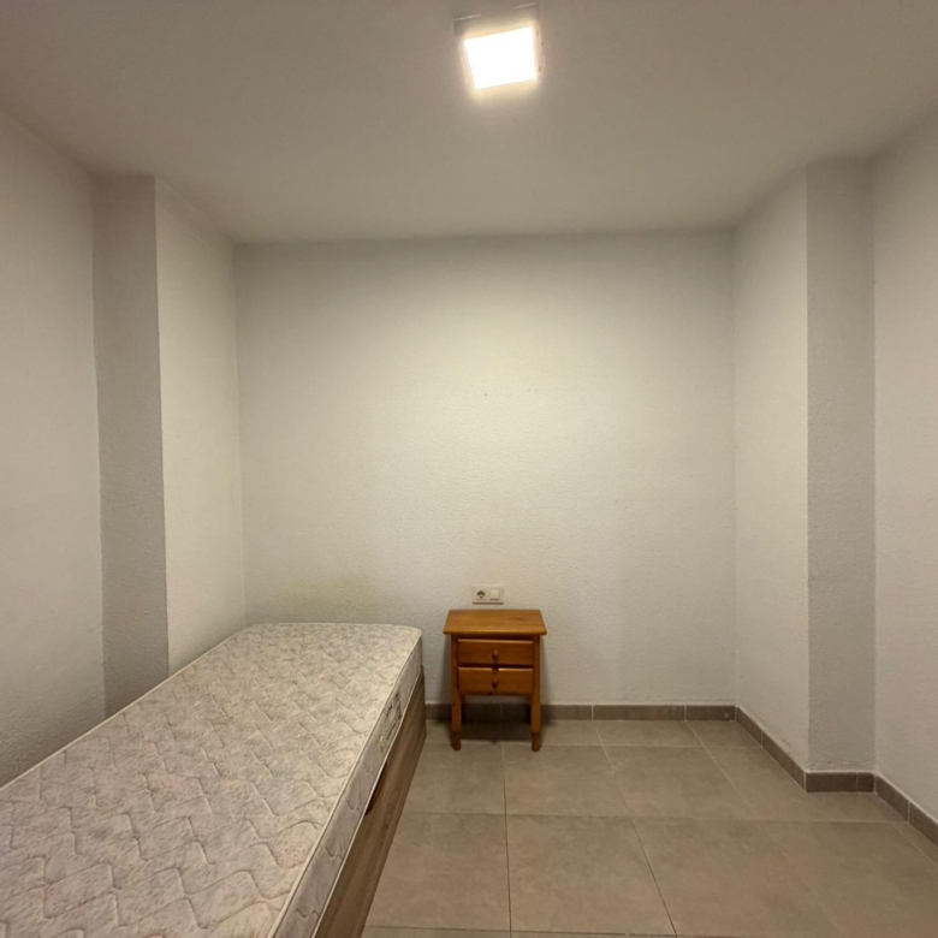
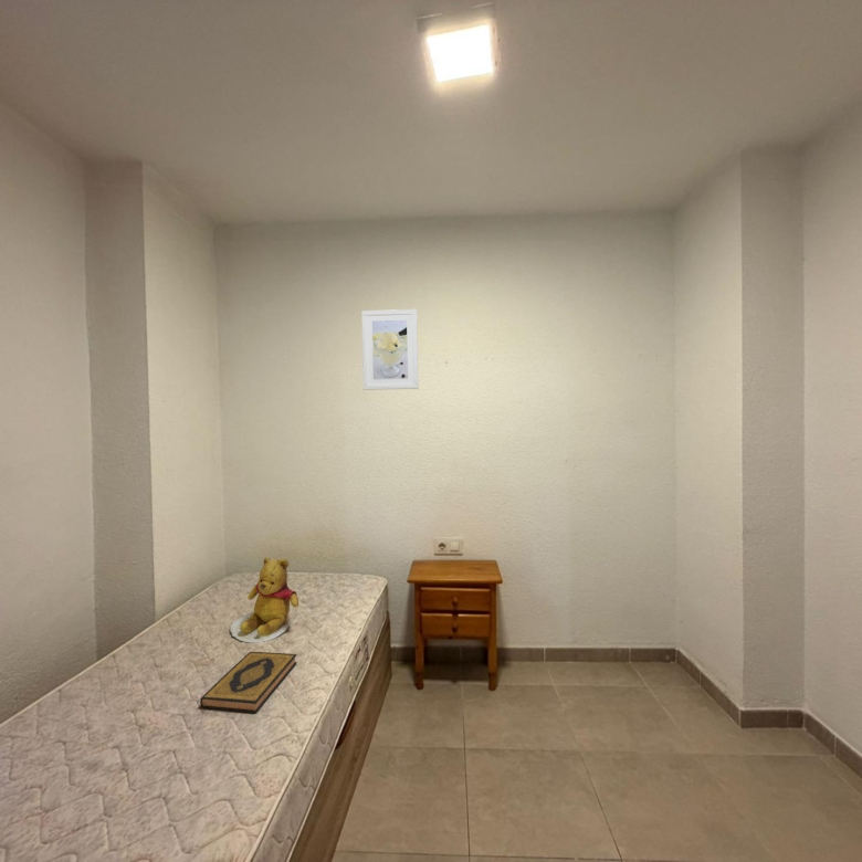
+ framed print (390, 349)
+ teddy bear (266, 593)
+ hardback book (252, 679)
